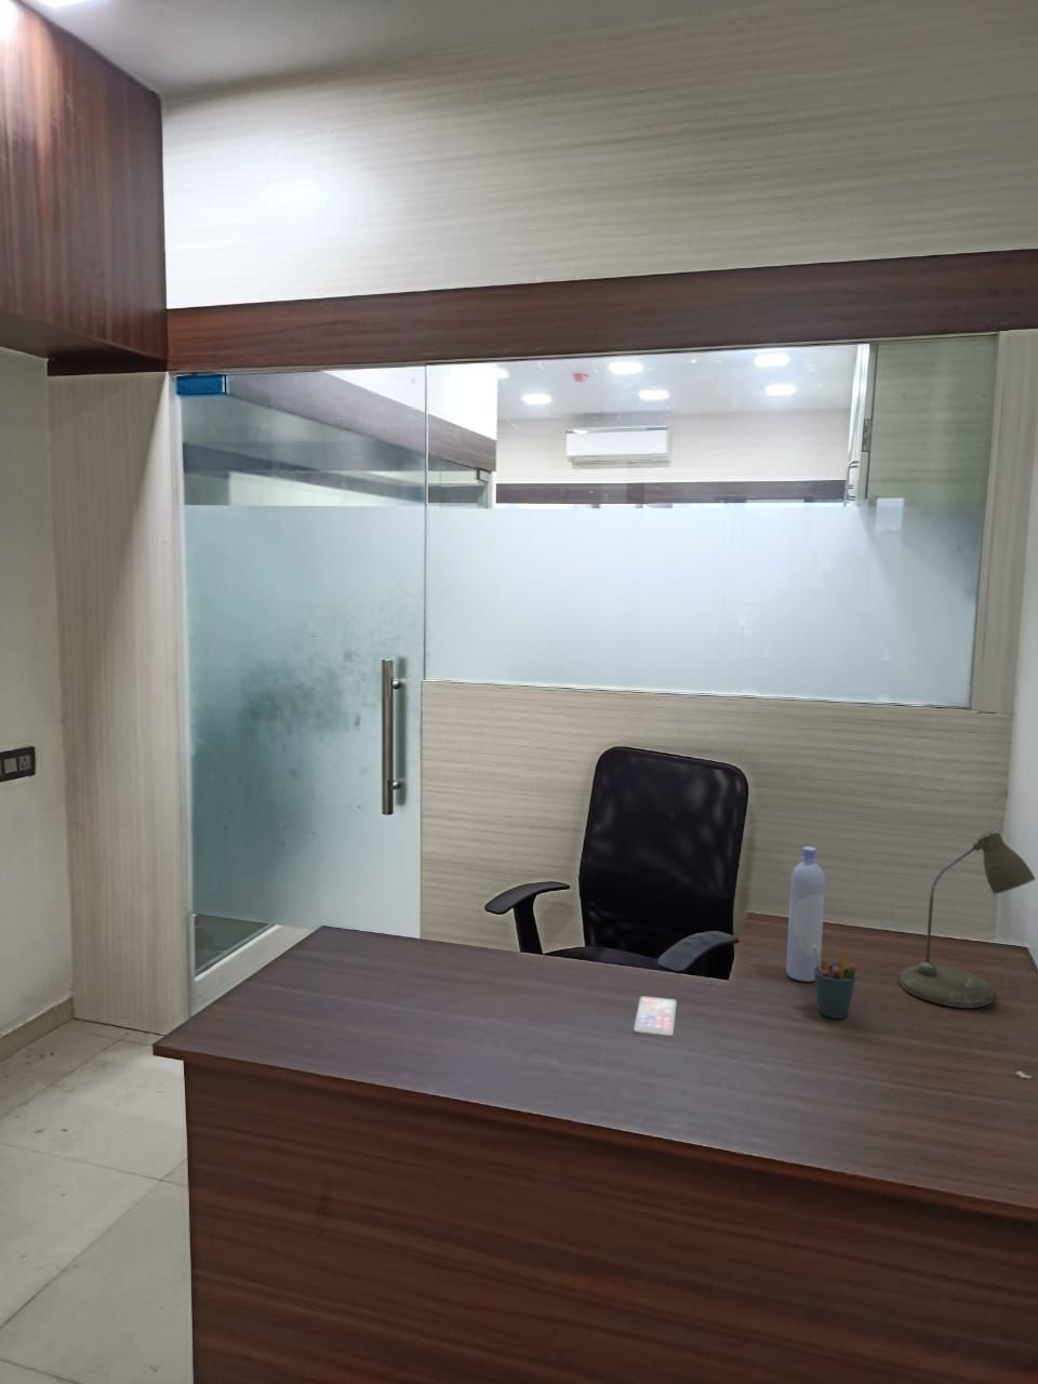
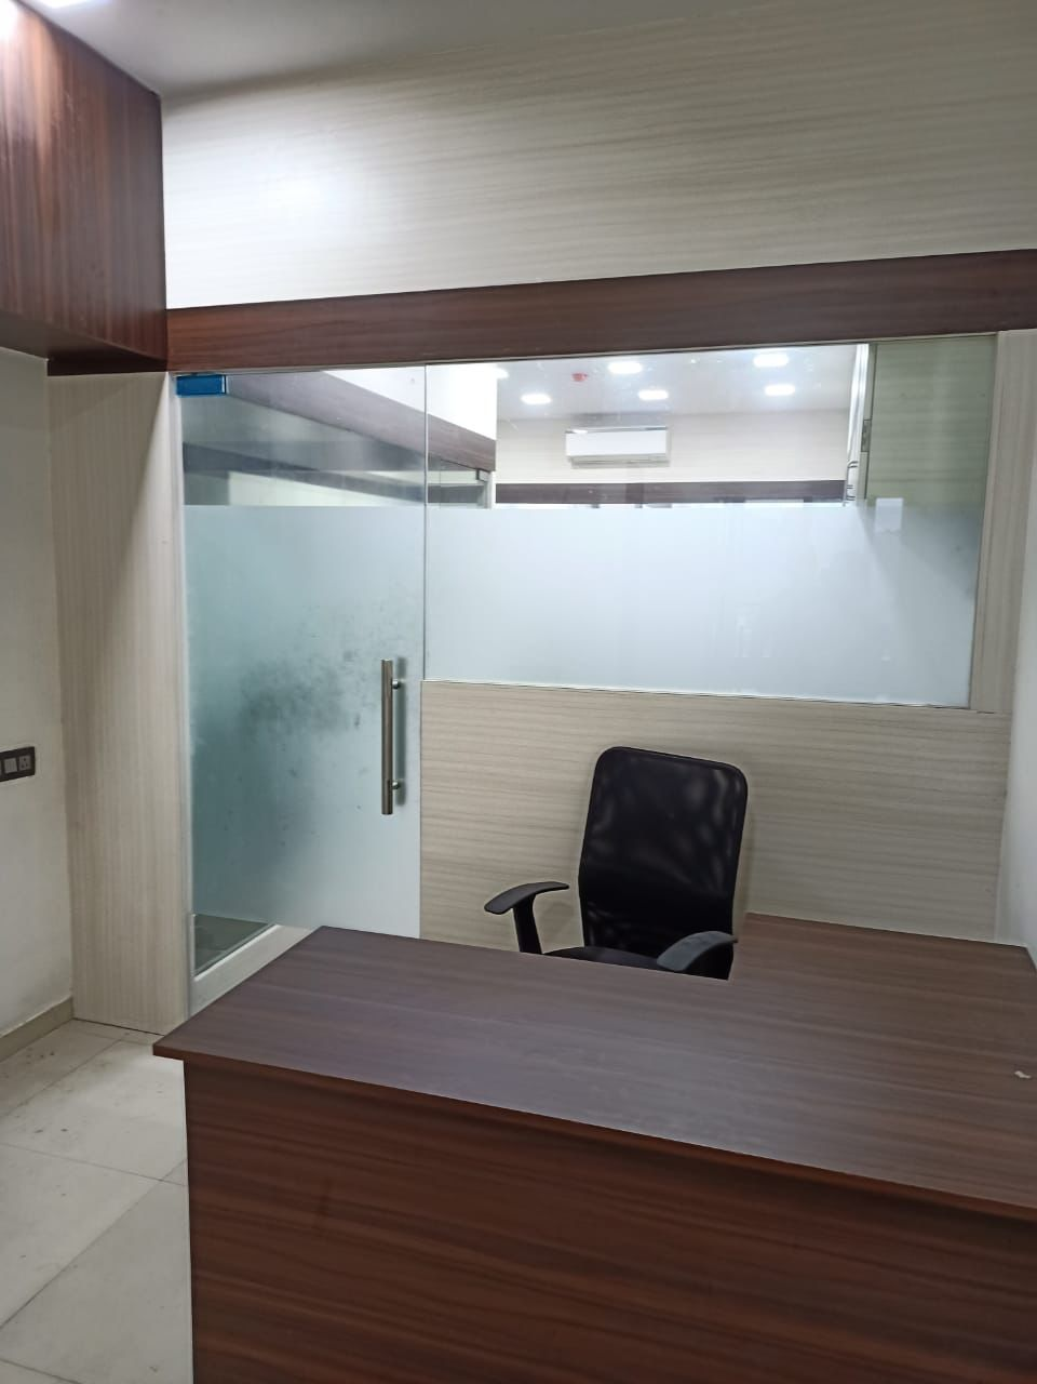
- pen holder (835, 981)
- desk lamp (932, 907)
- bottle (806, 911)
- smartphone (655, 1015)
